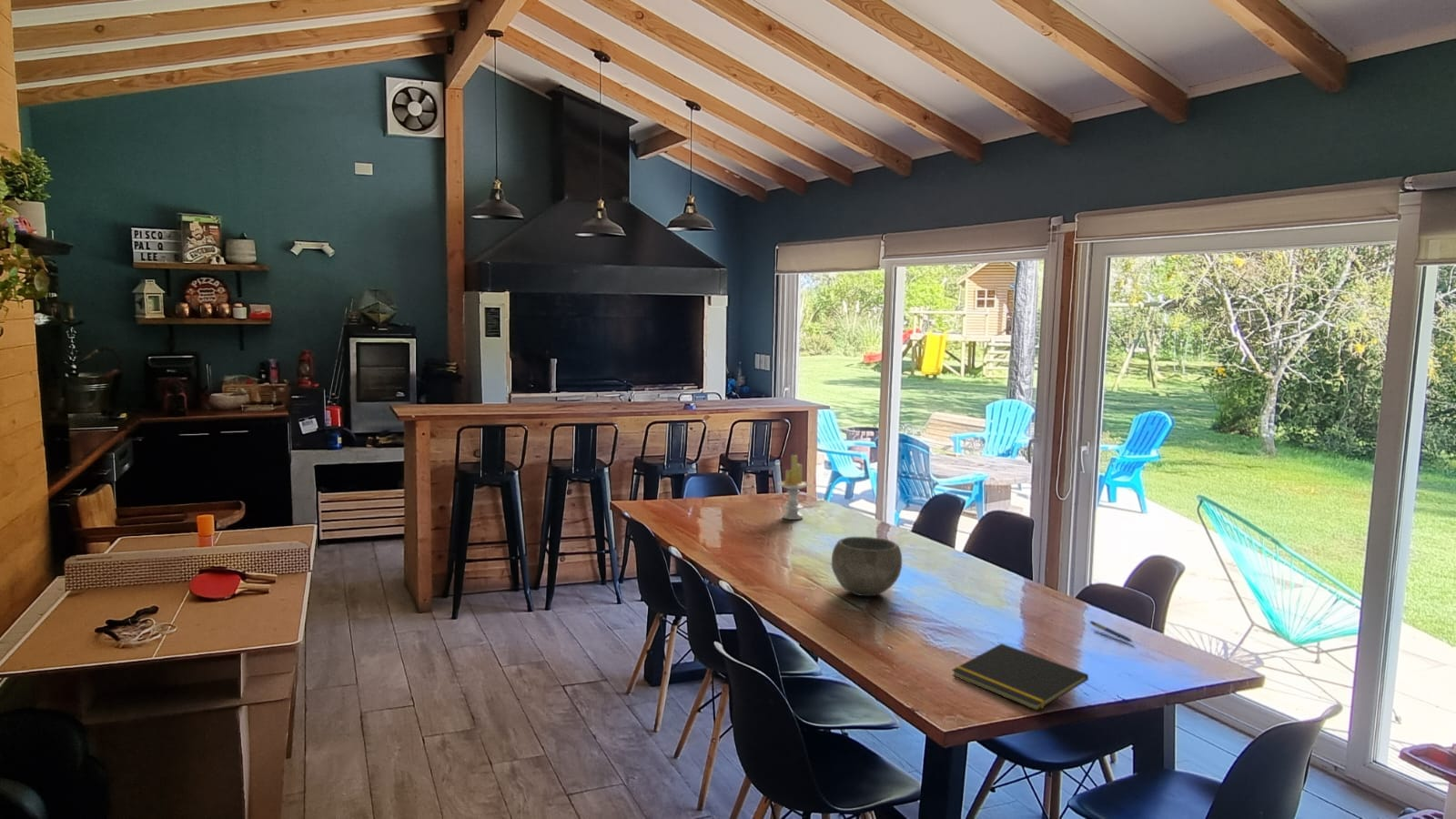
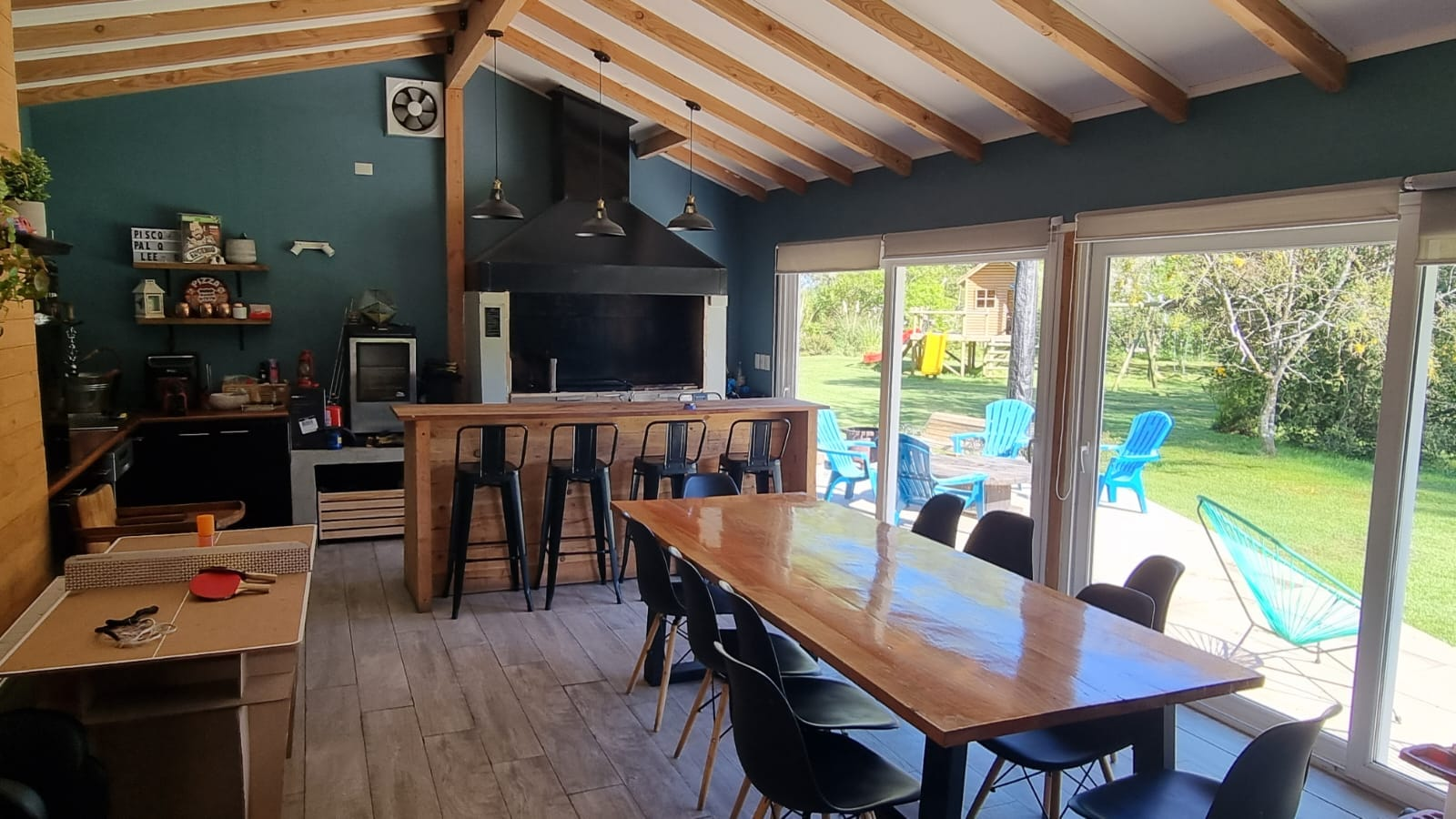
- pen (1109, 631)
- bowl (865, 567)
- candle (794, 485)
- notepad (1017, 674)
